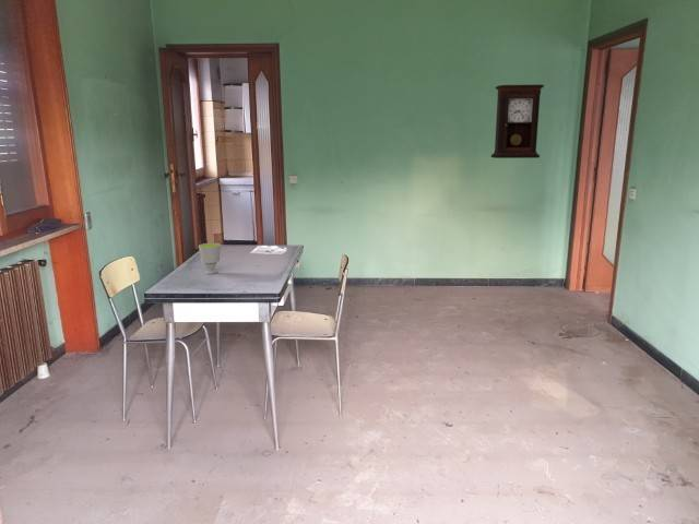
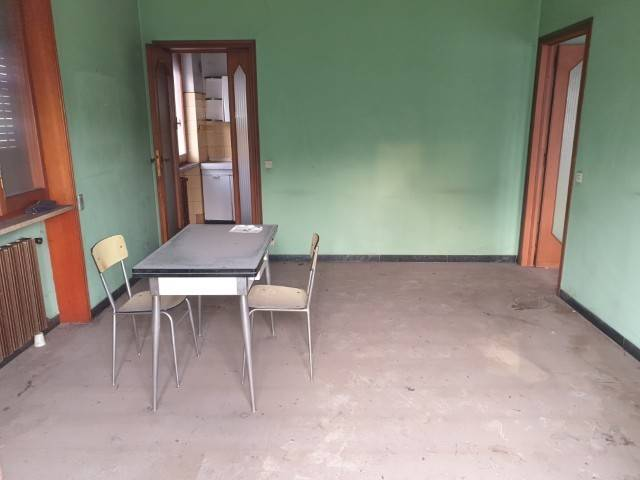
- pendulum clock (518, 121)
- cup (210, 259)
